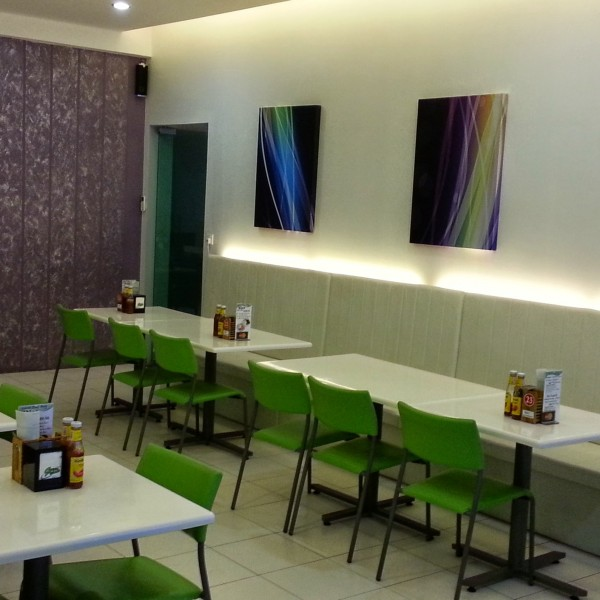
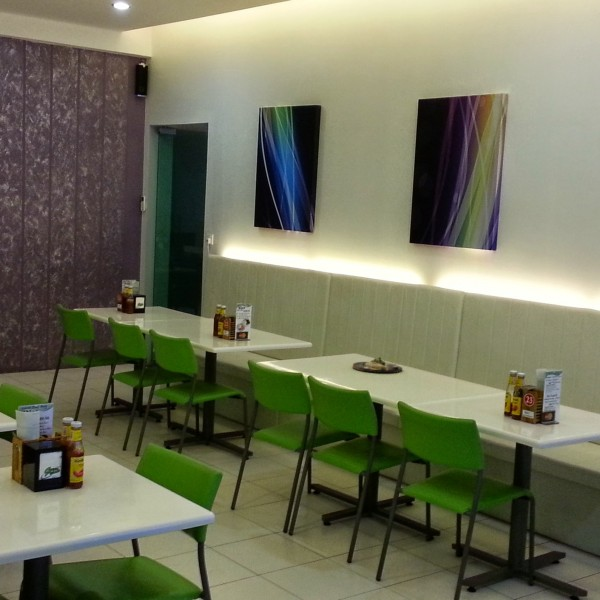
+ dinner plate (377, 363)
